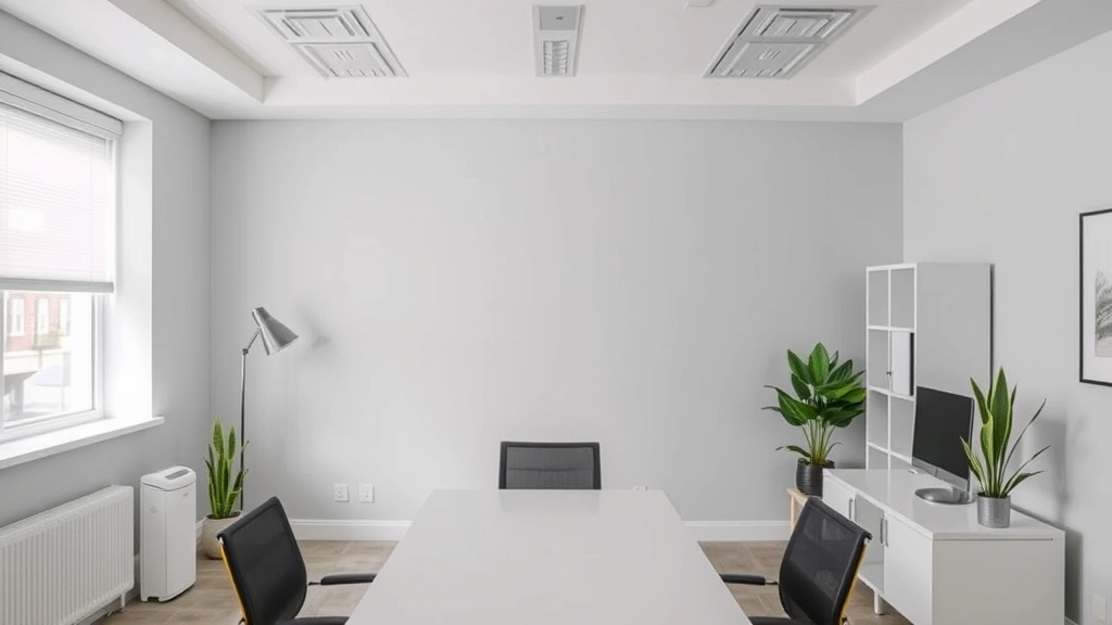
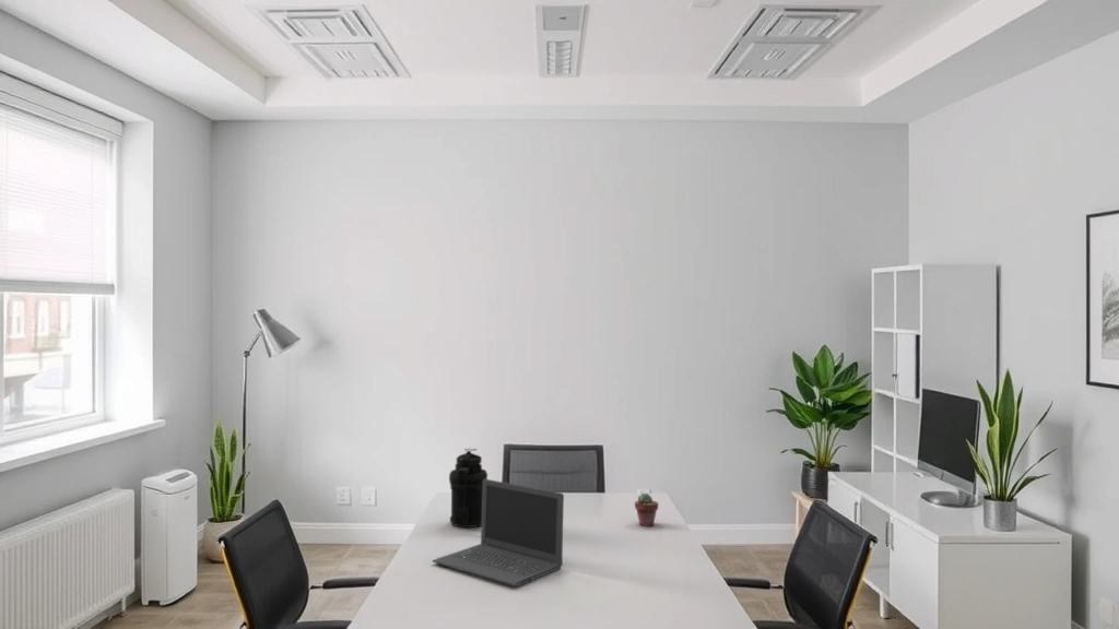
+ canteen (466, 488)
+ laptop computer (497, 529)
+ potted succulent (646, 508)
